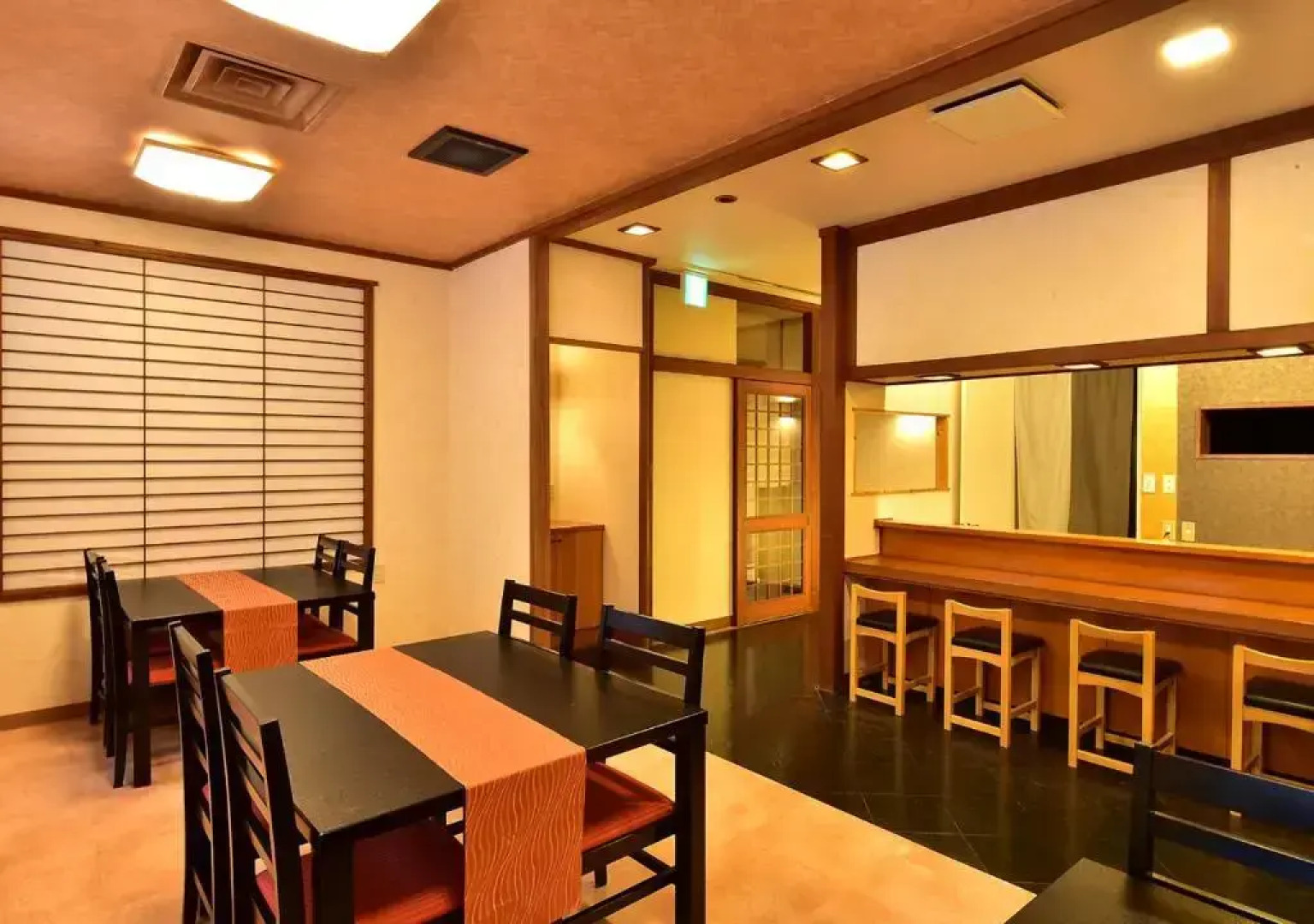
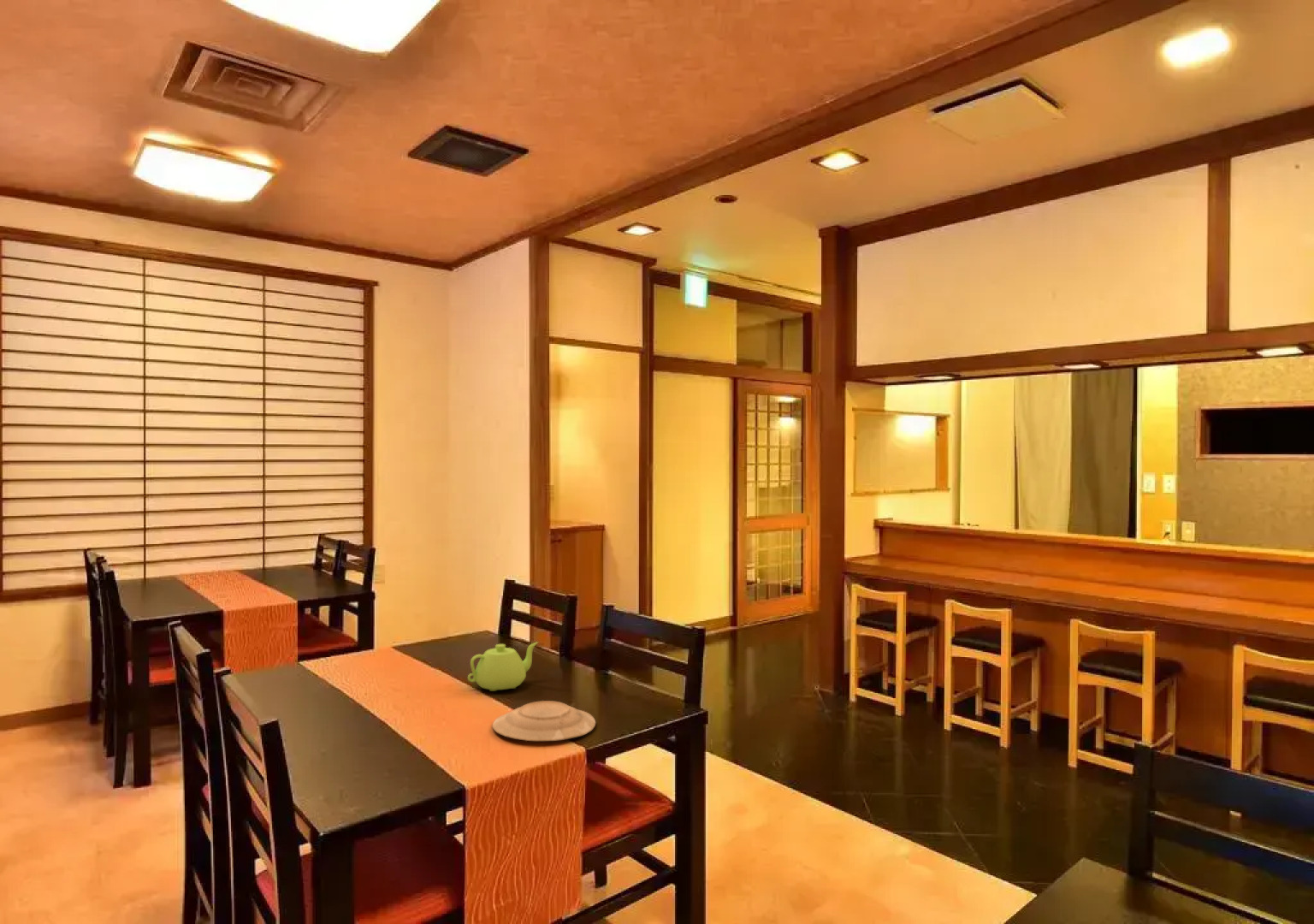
+ plate (544, 716)
+ teapot (503, 665)
